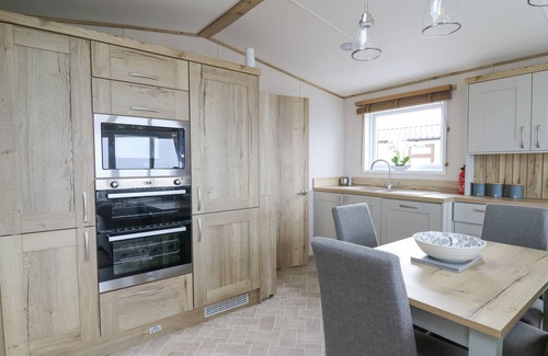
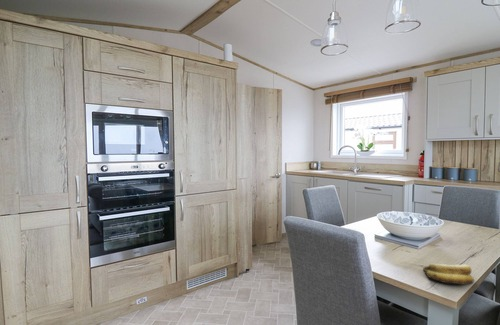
+ banana (447, 267)
